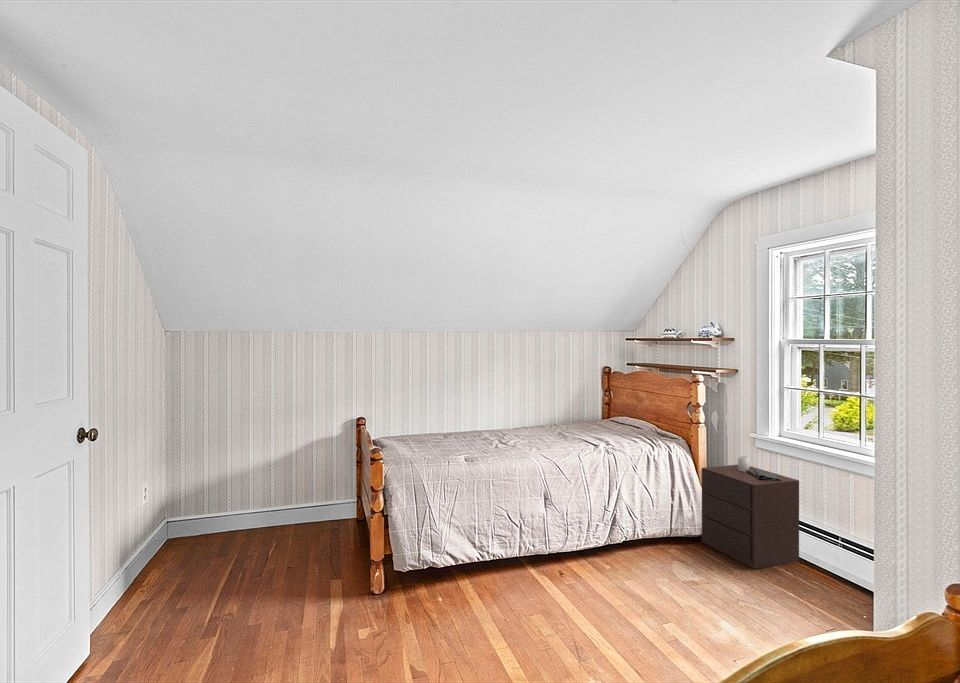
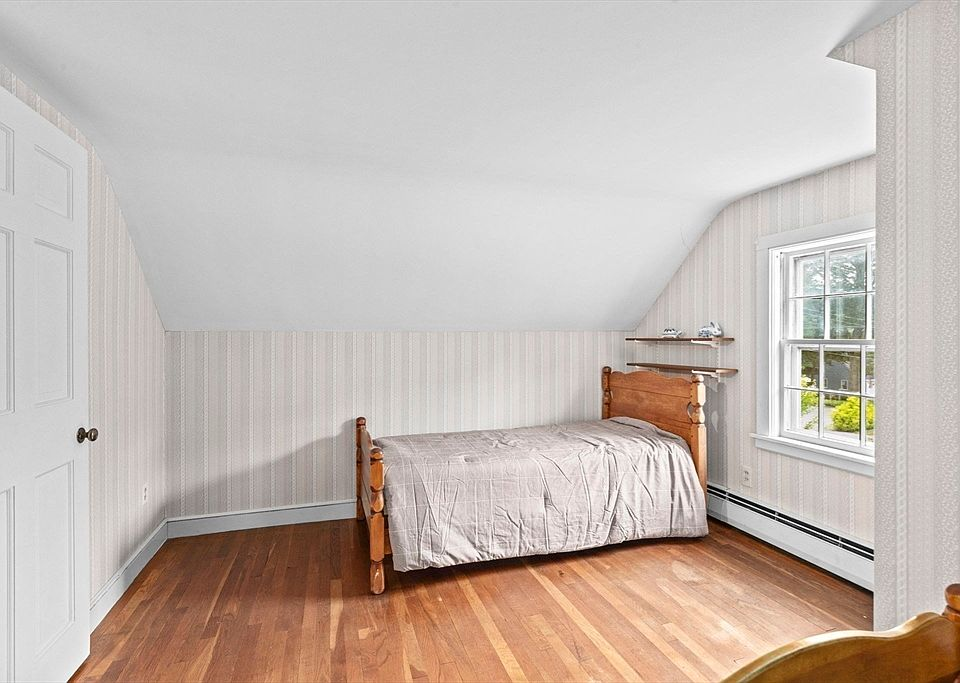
- nightstand (747, 505)
